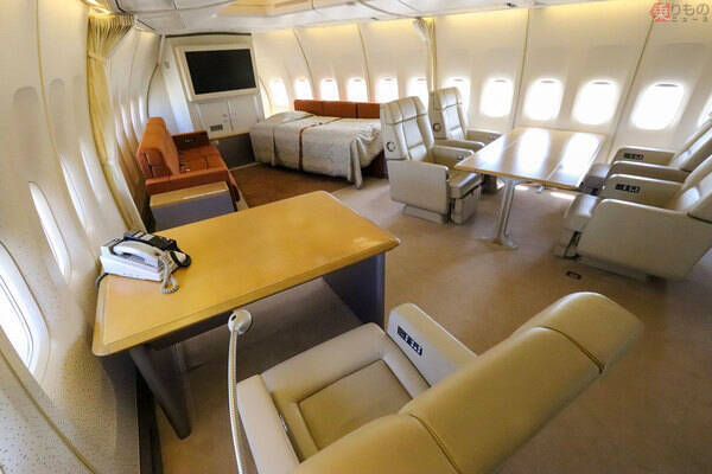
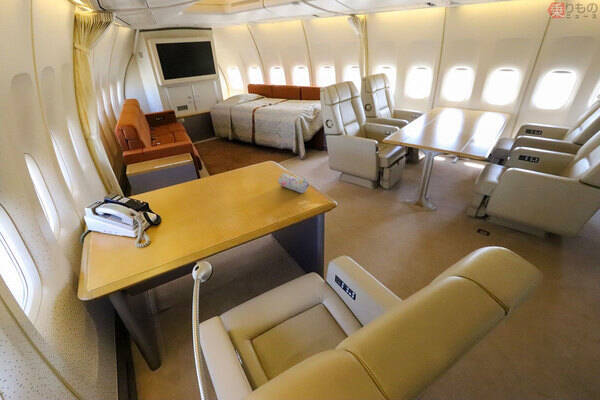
+ pencil case (292, 182)
